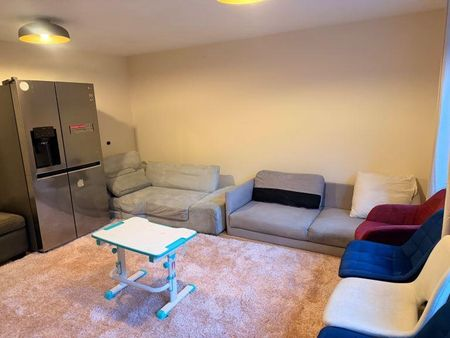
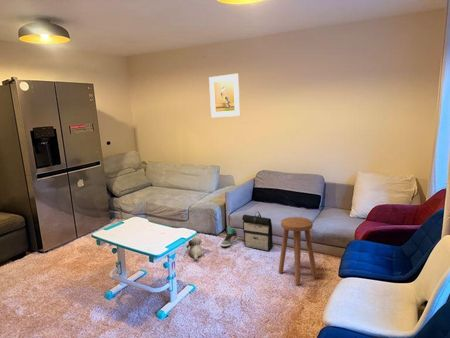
+ sneaker (229, 235)
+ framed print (224, 96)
+ plush toy (193, 246)
+ backpack (257, 229)
+ stool (297, 248)
